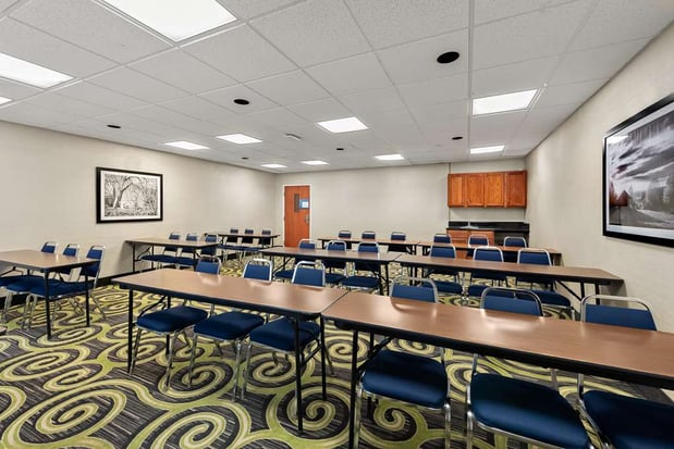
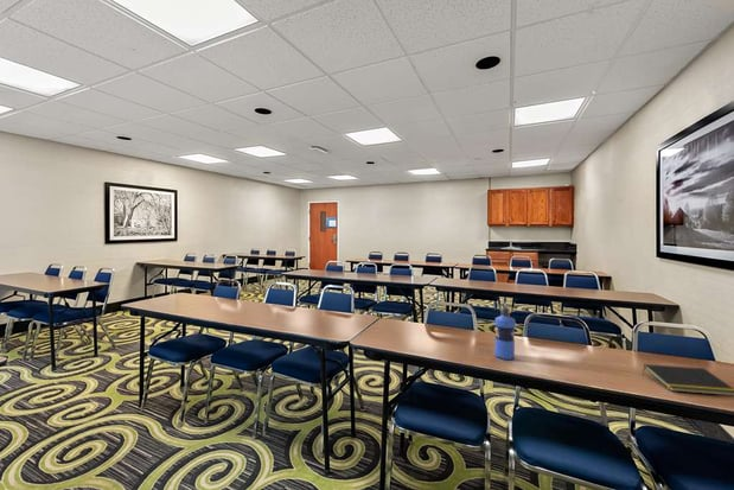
+ water bottle (504, 331)
+ notepad (688, 378)
